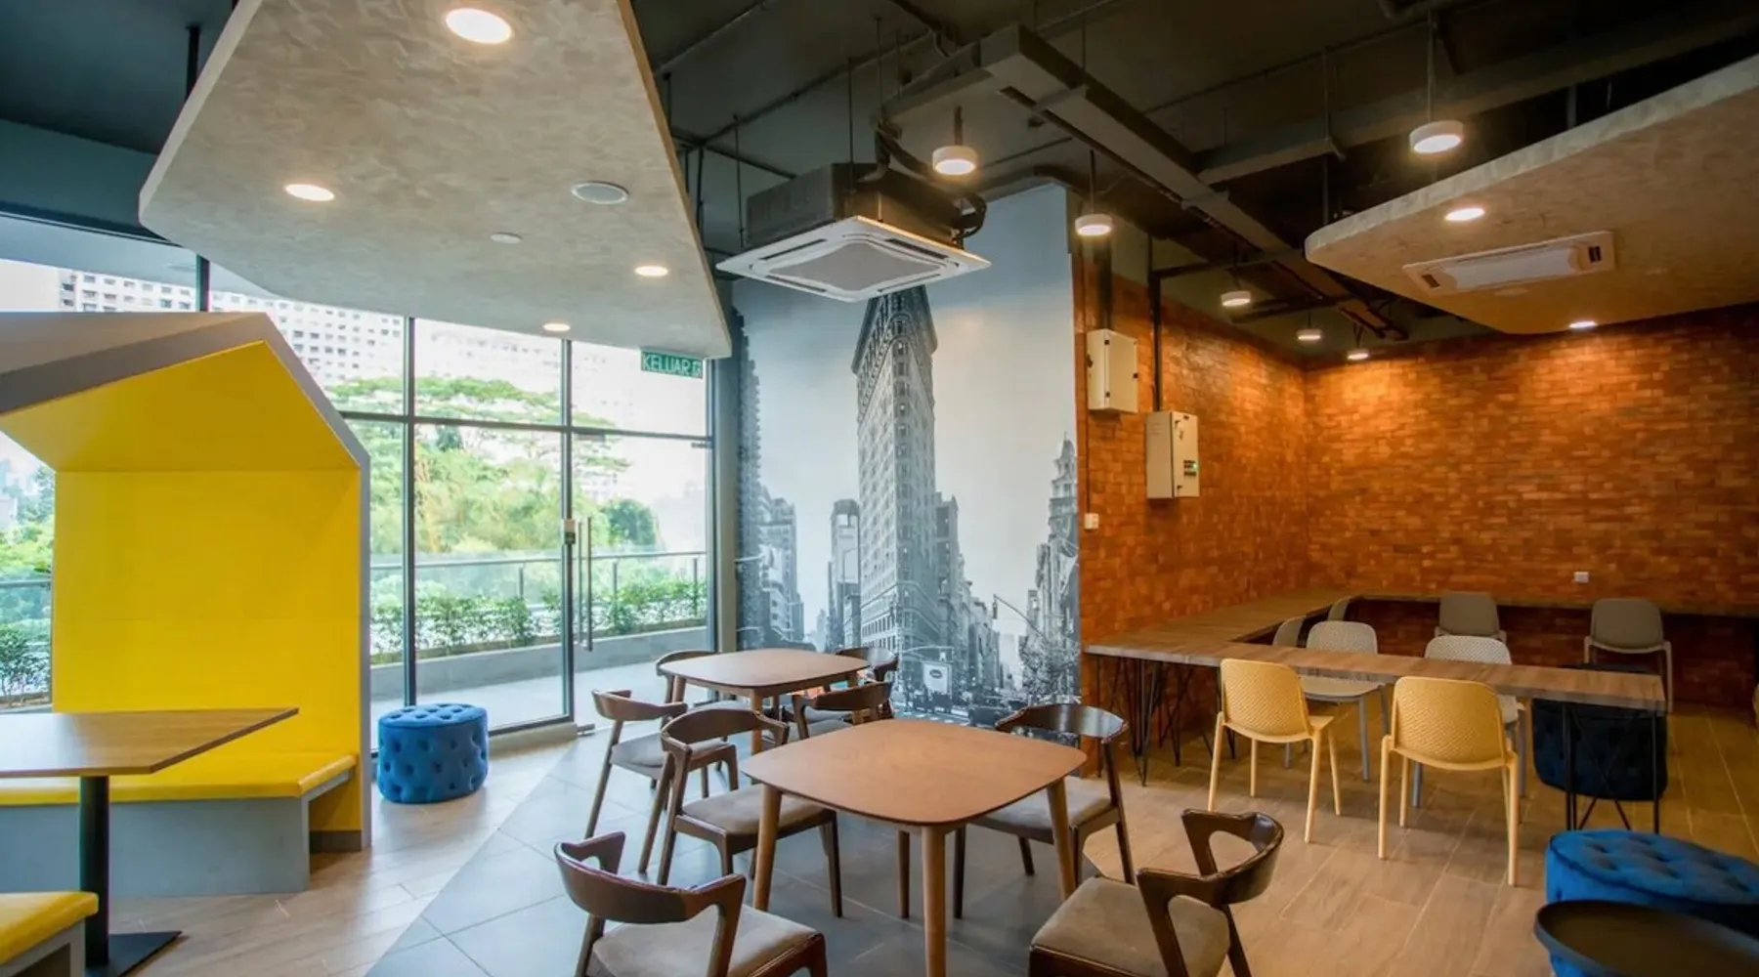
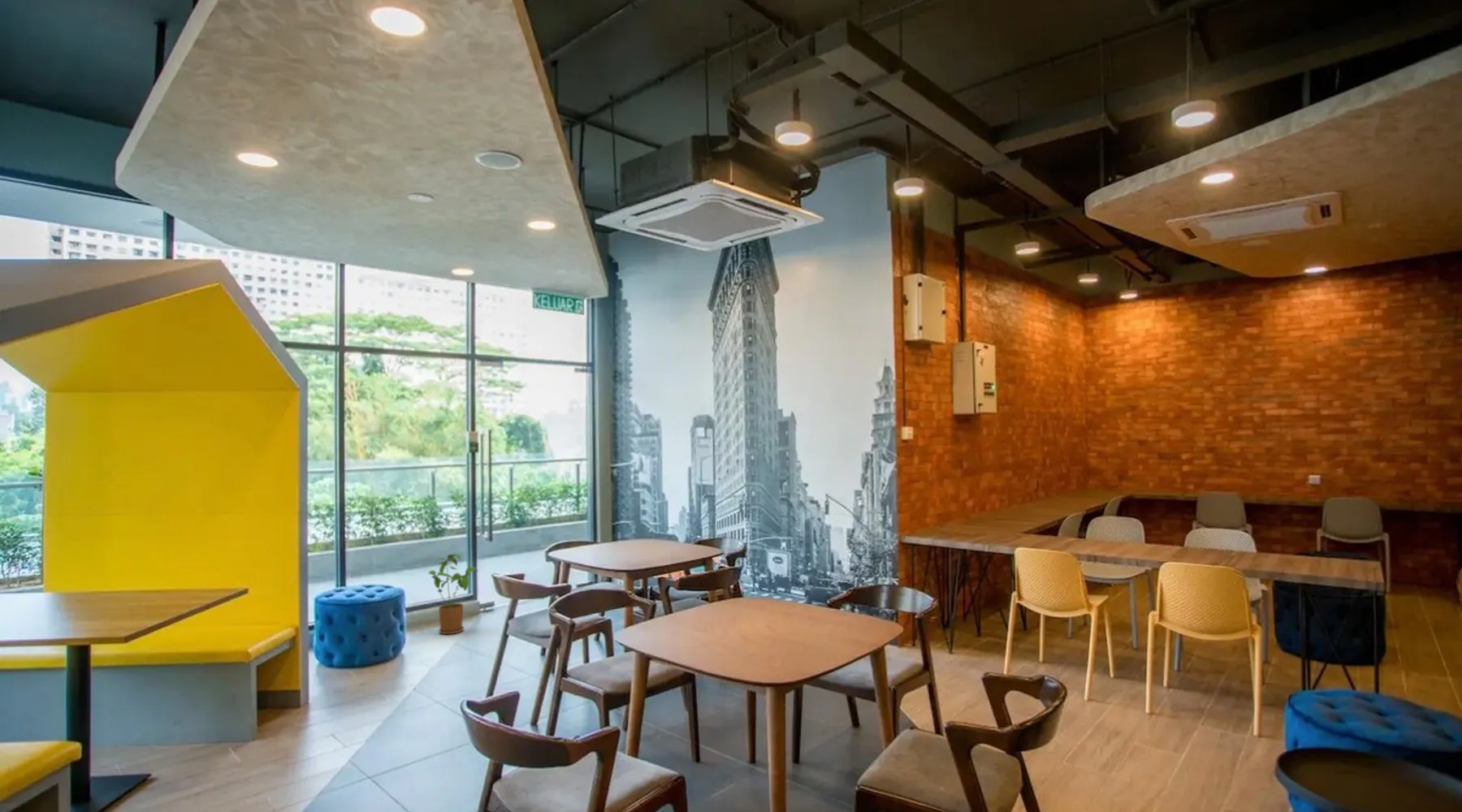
+ house plant (454, 593)
